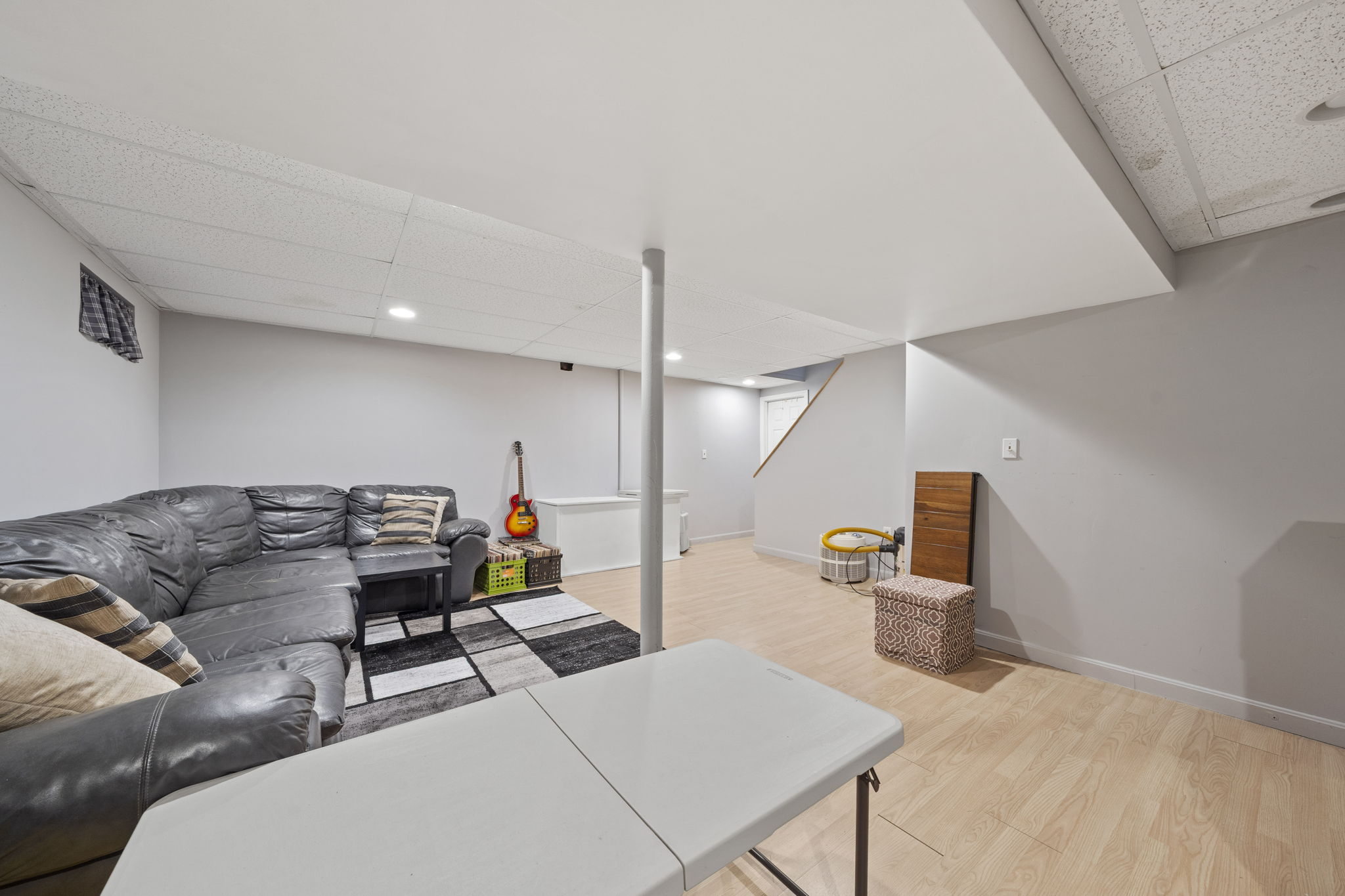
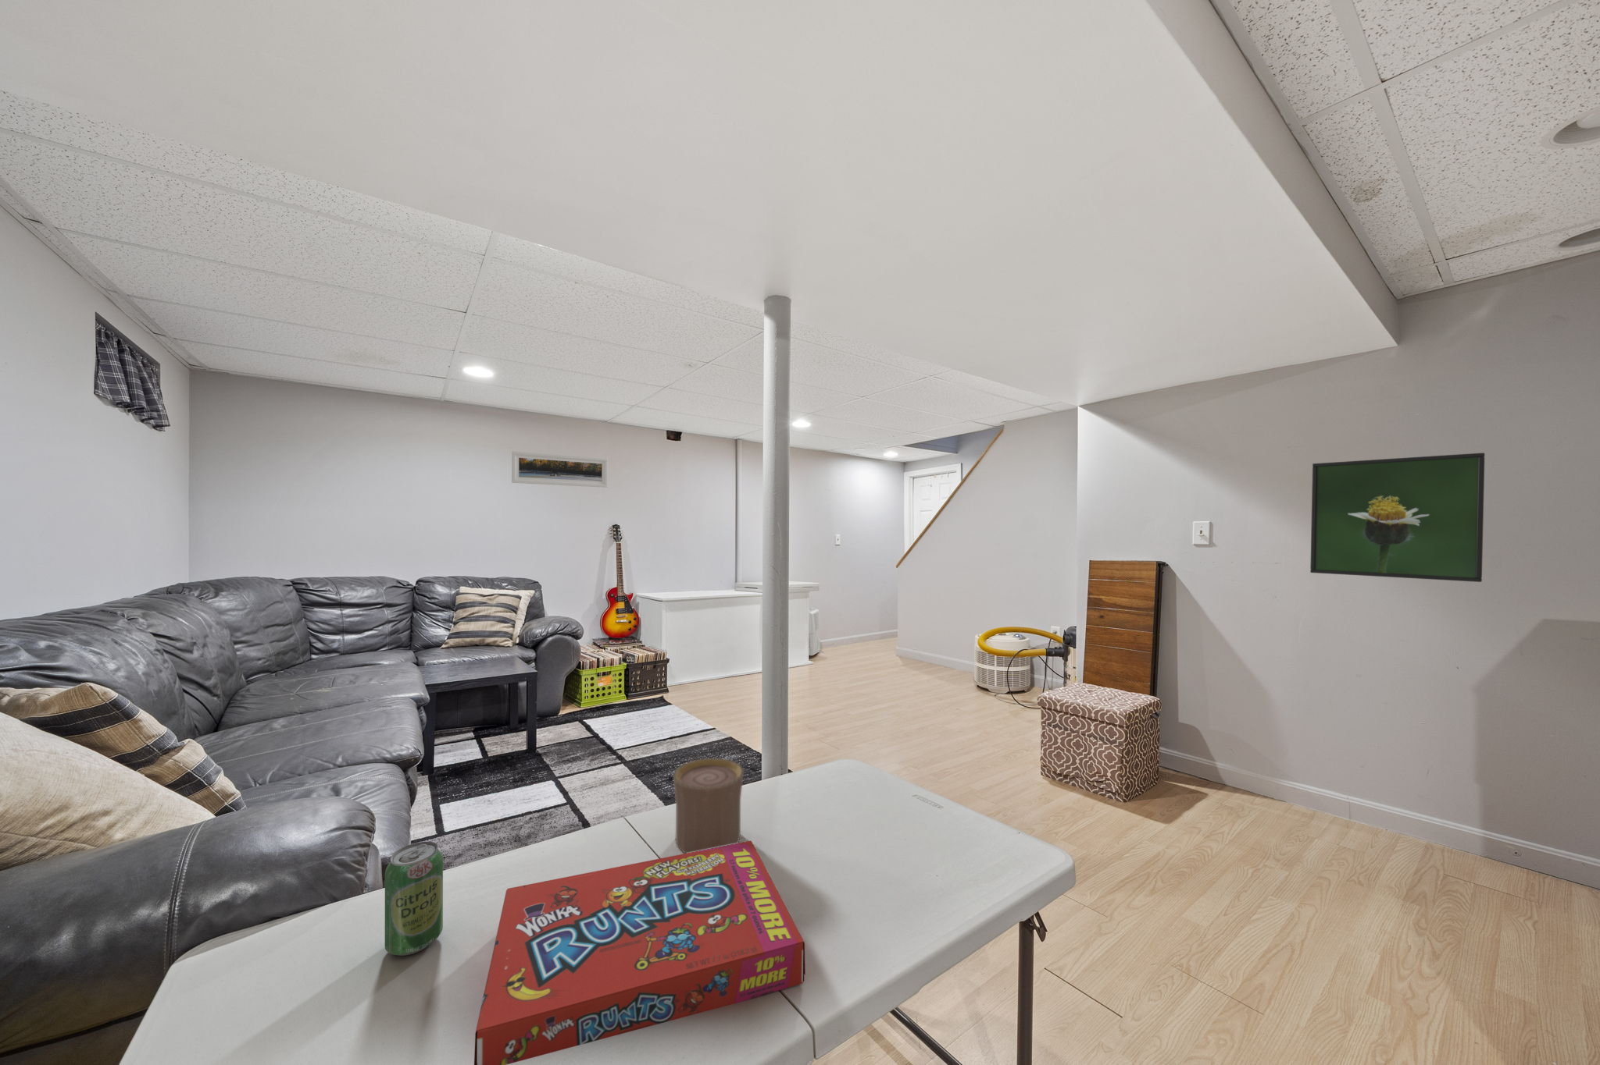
+ cup (708, 805)
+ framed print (1389, 517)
+ beverage can (414, 896)
+ snack box (645, 932)
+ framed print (561, 470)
